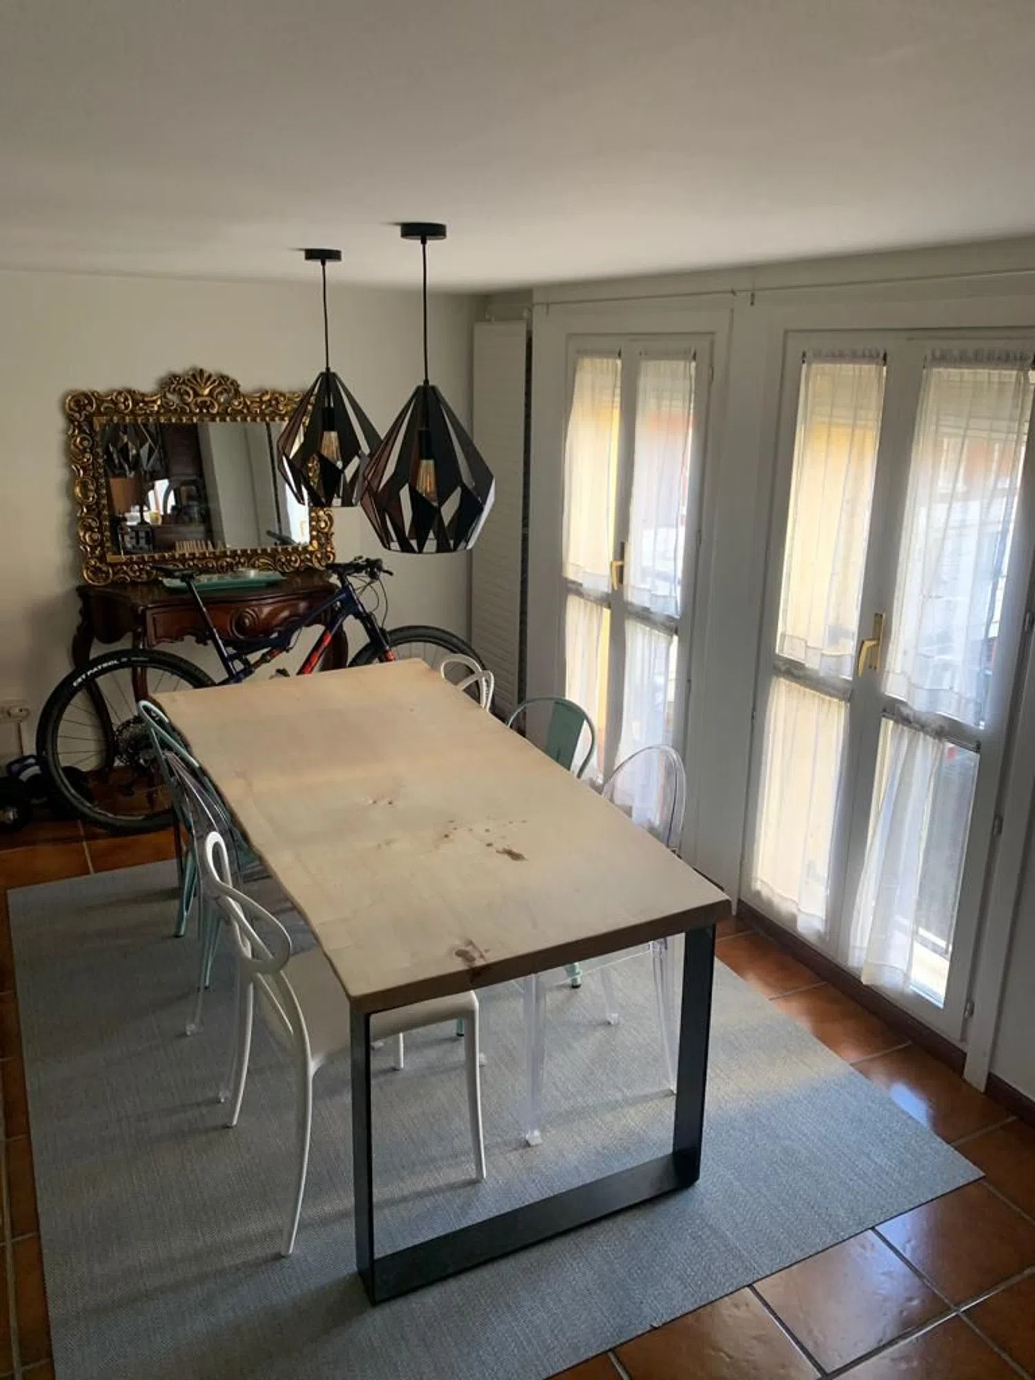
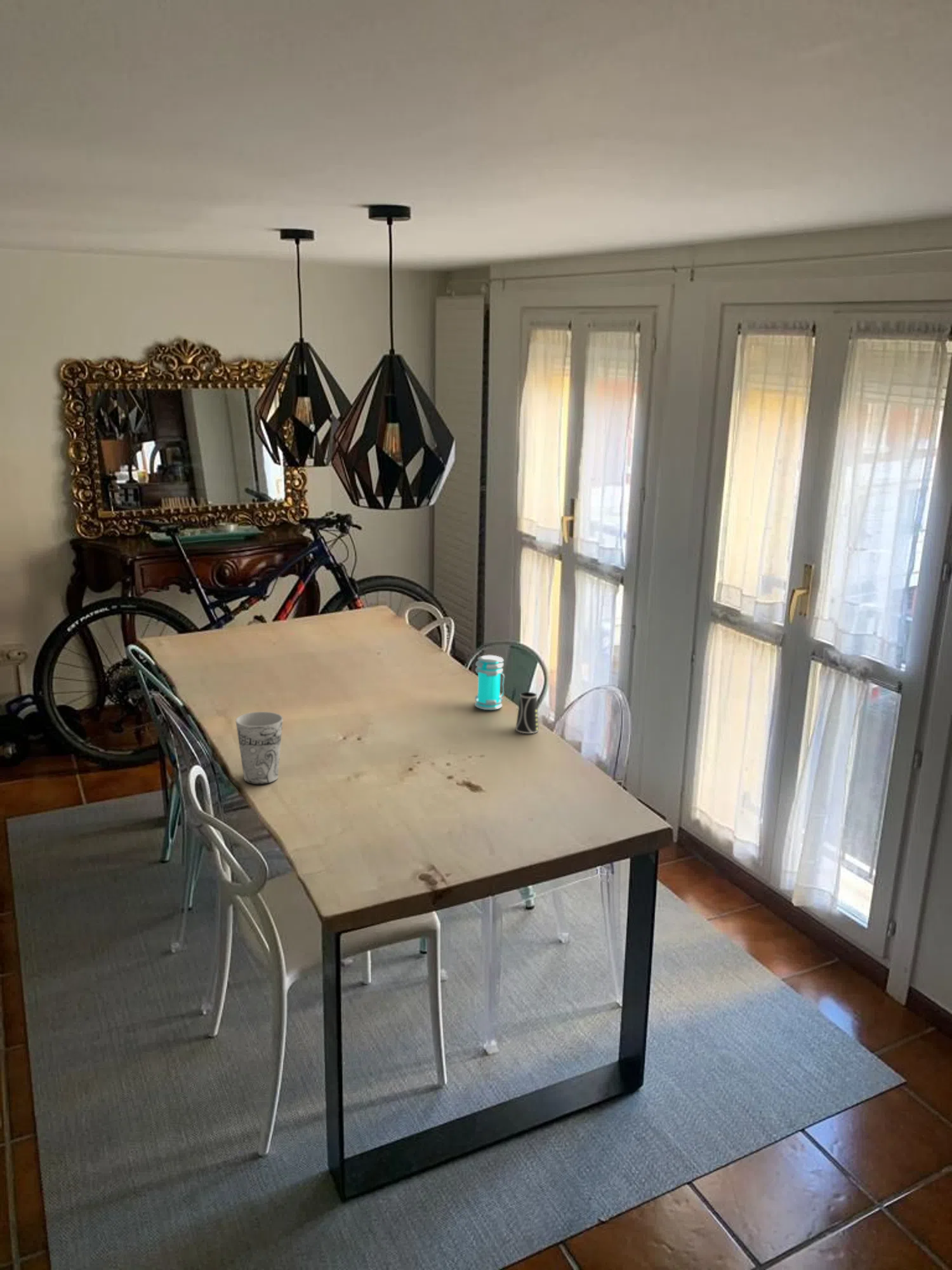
+ jar (489, 681)
+ cup (260, 749)
+ cup (527, 712)
